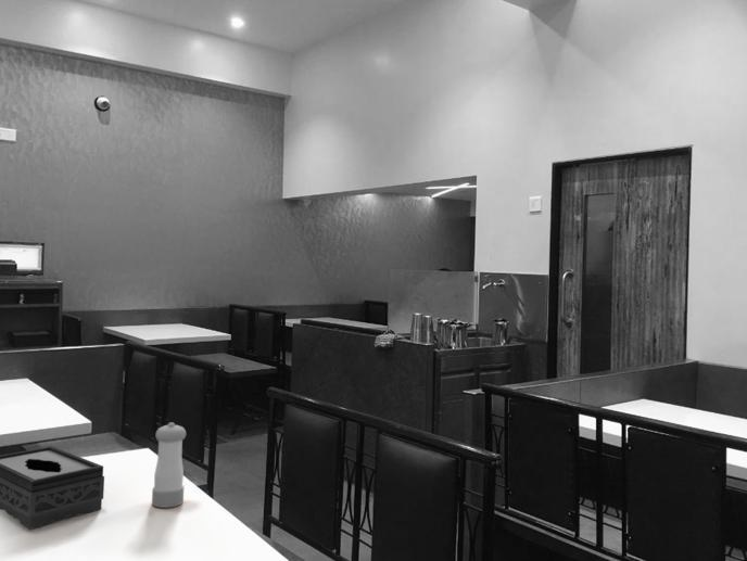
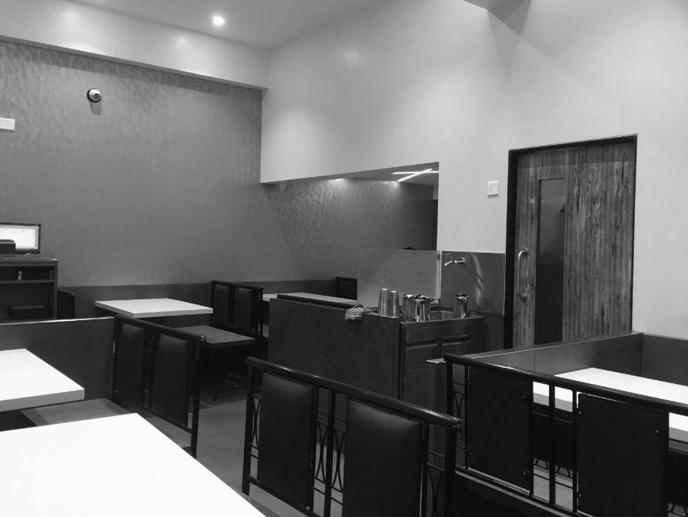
- tissue box (41, 483)
- pepper shaker (169, 462)
